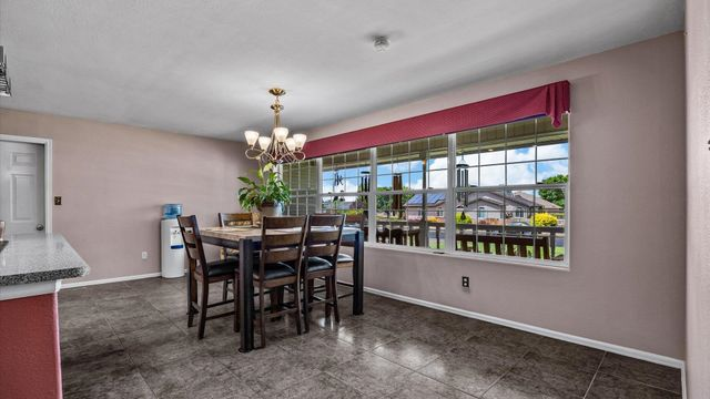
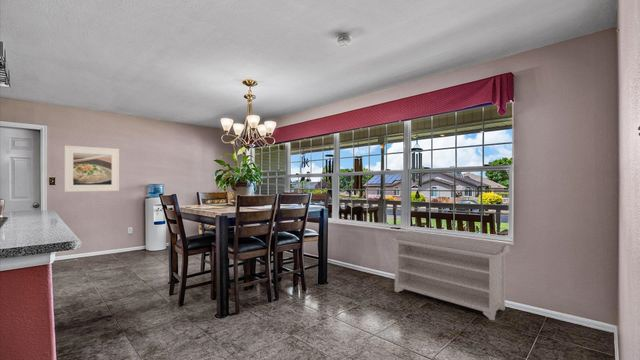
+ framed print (93, 169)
+ bench (446, 269)
